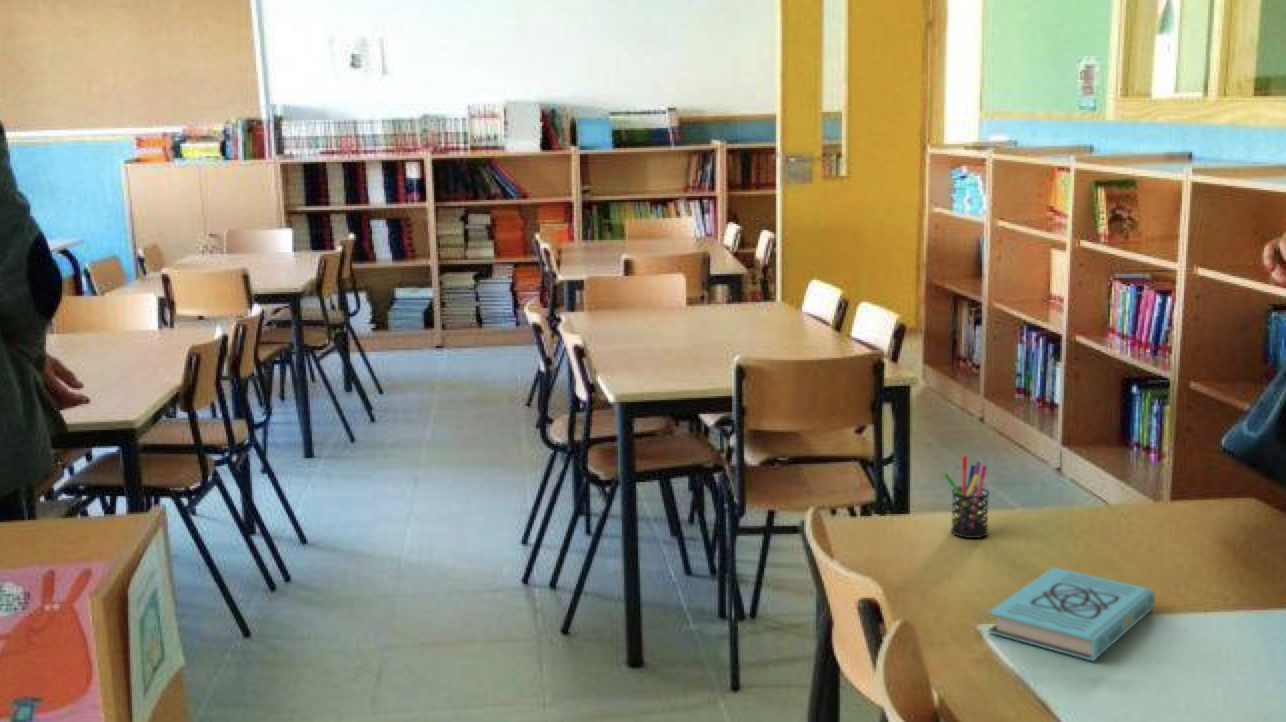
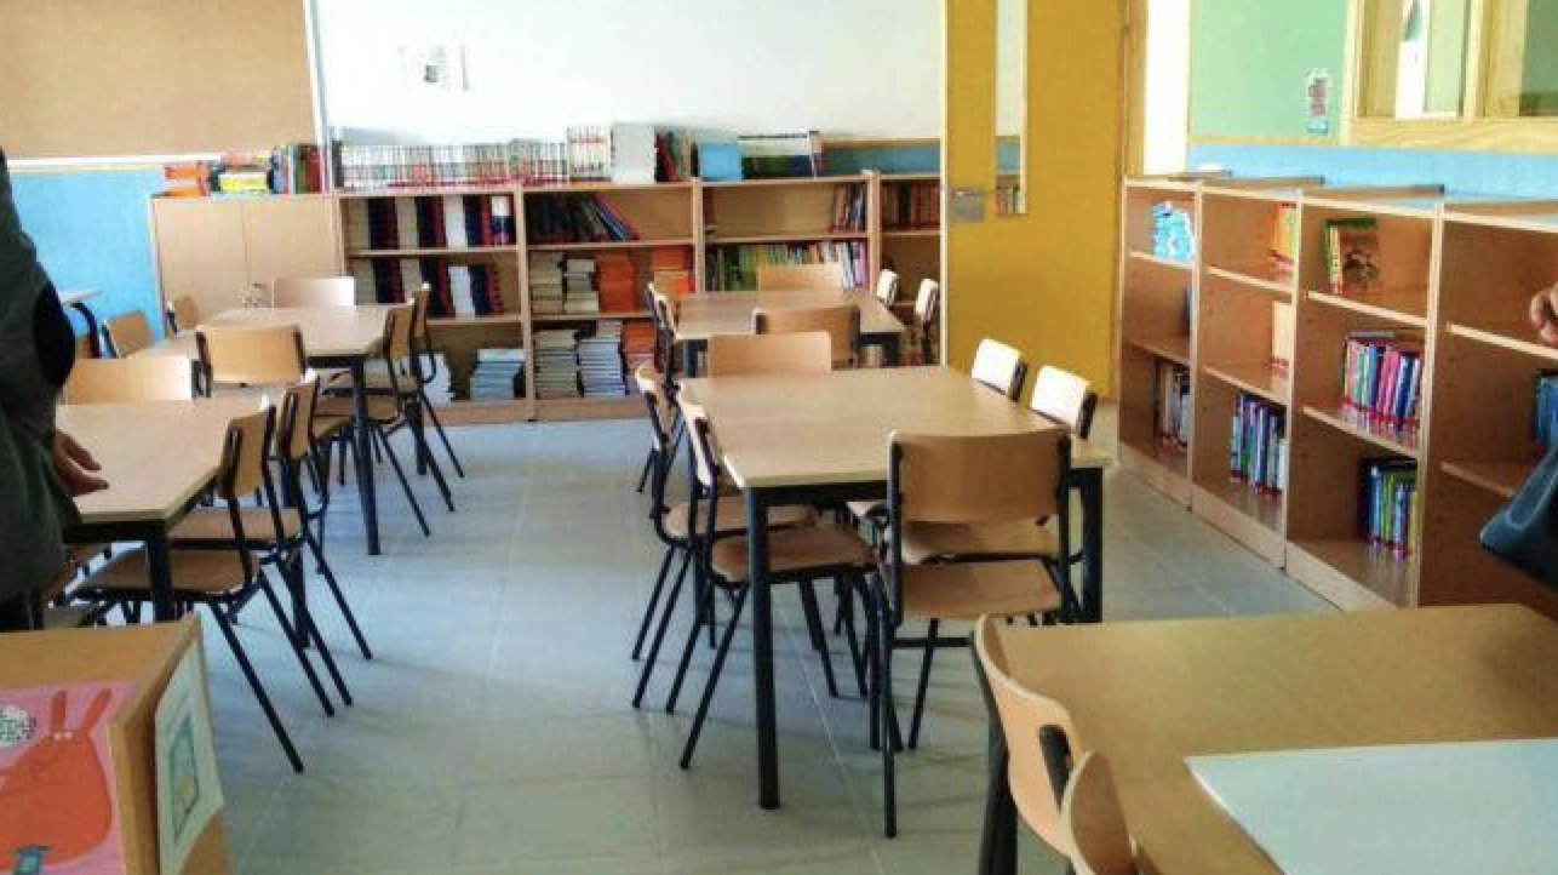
- book (1073, 610)
- pen holder (965, 496)
